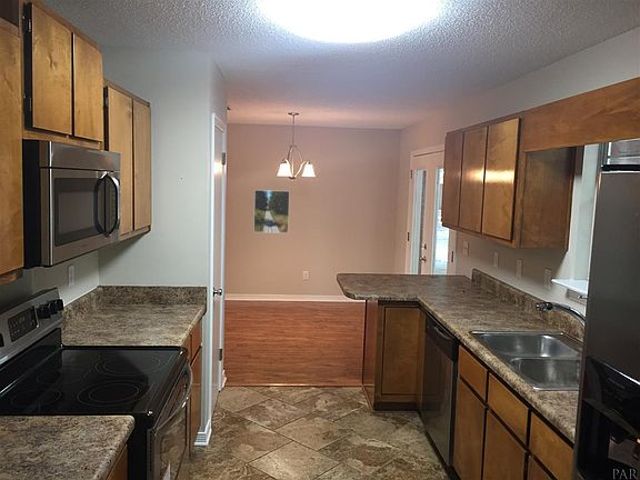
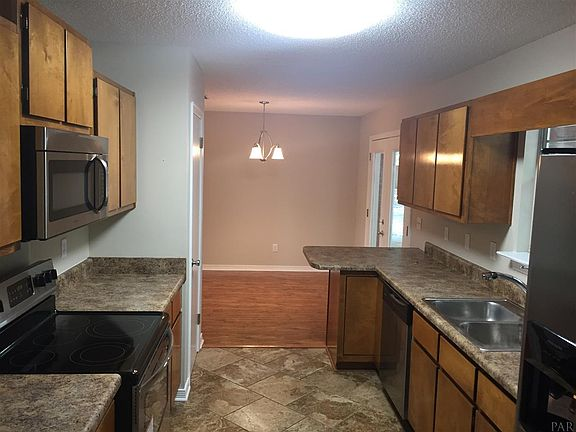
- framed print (271, 211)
